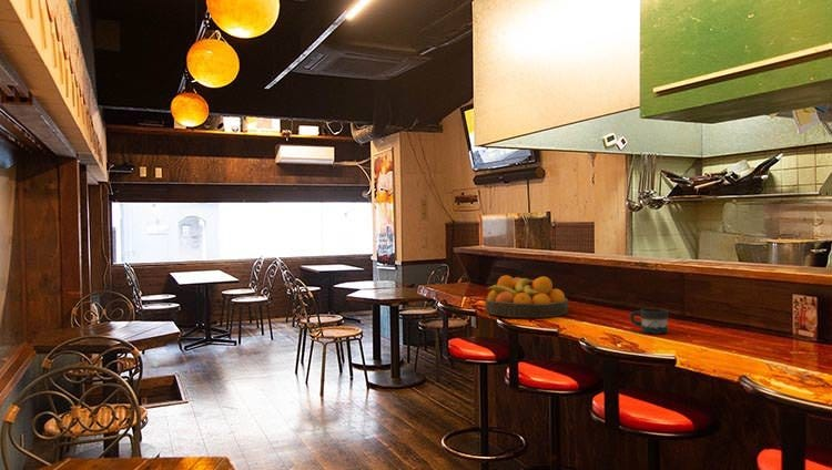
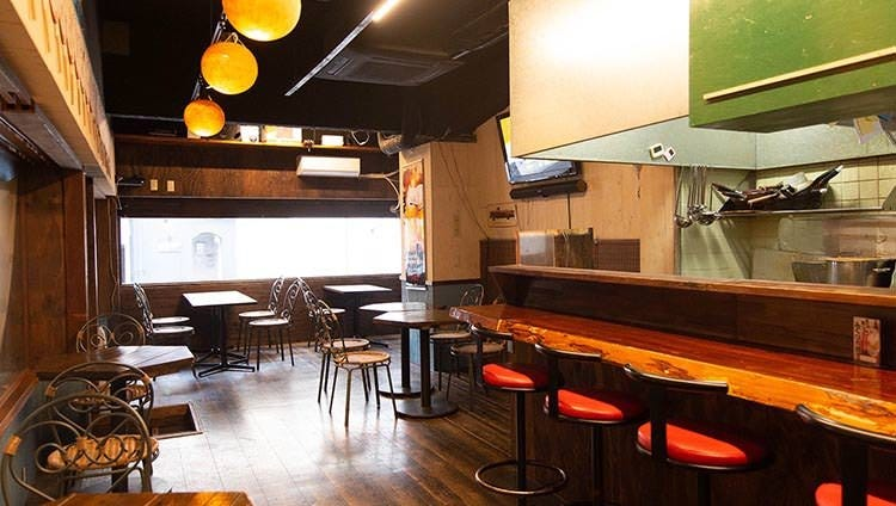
- mug (651, 320)
- fruit bowl (526, 293)
